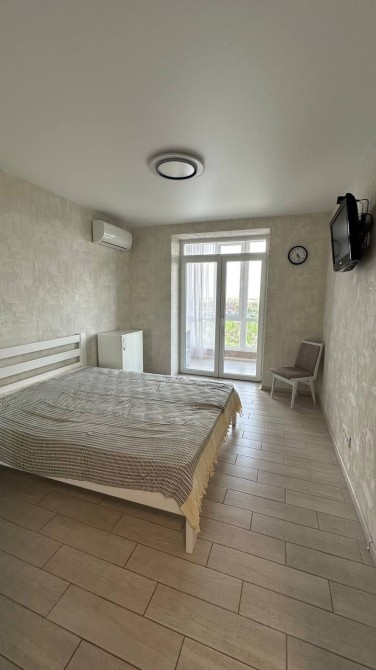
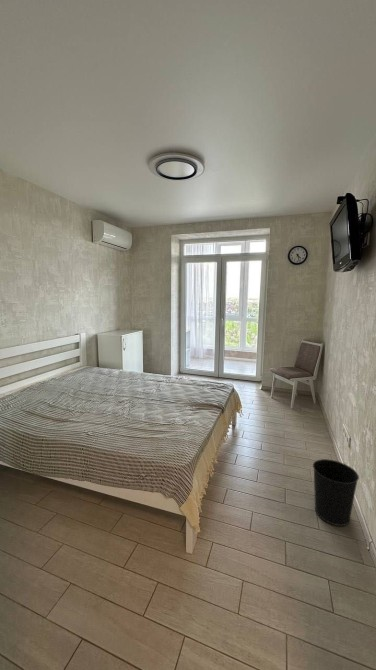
+ wastebasket (333, 492)
